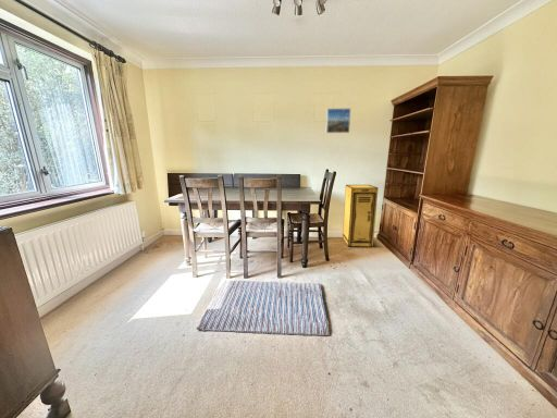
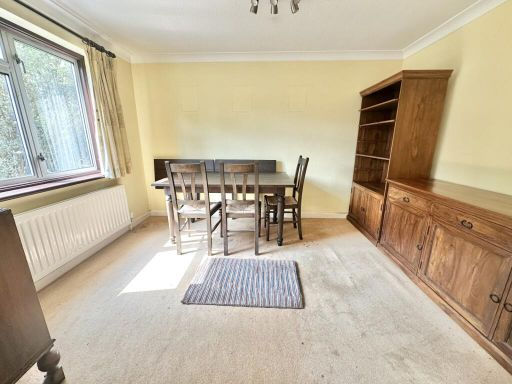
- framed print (337, 121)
- storage cabinet (358, 214)
